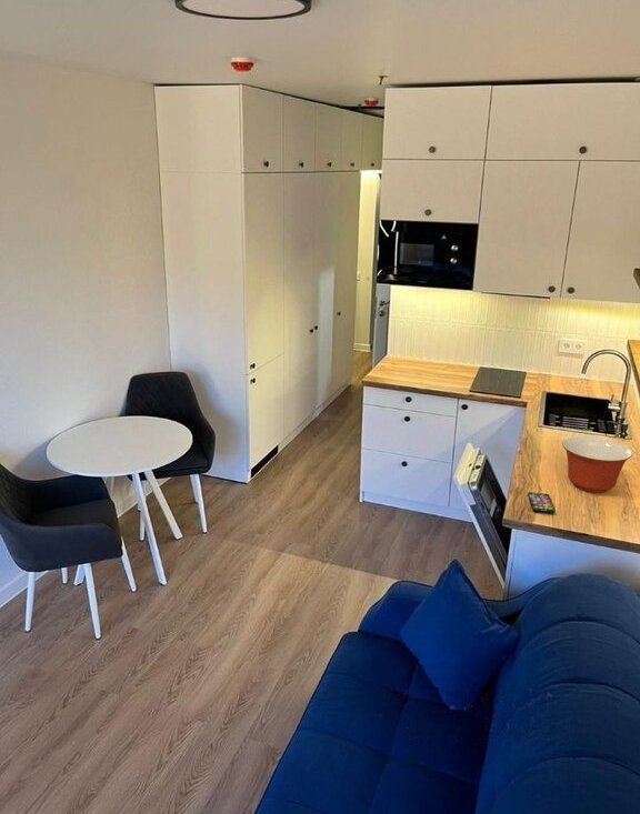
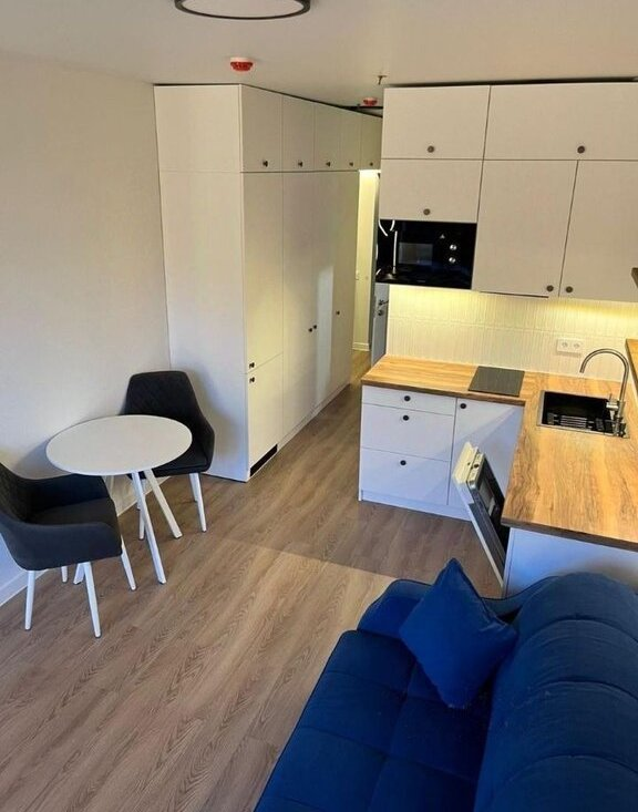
- mixing bowl (593, 466)
- smartphone (540, 502)
